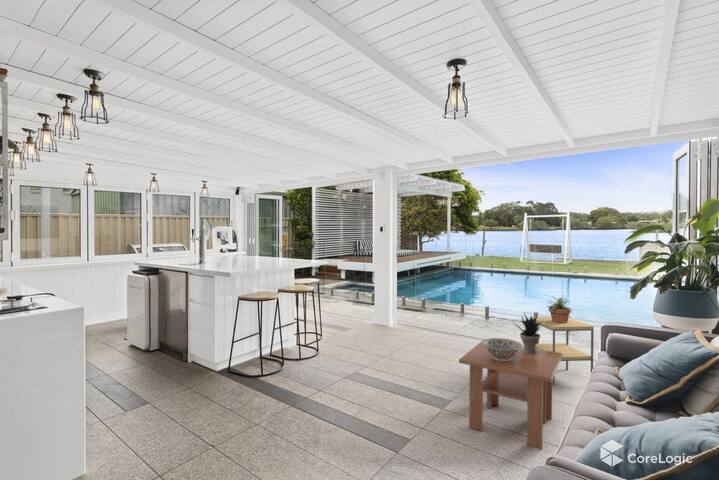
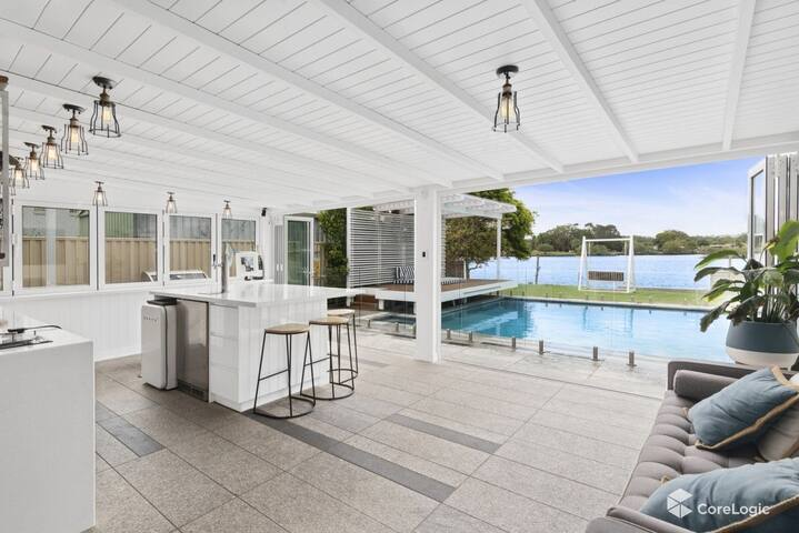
- coffee table (511, 389)
- decorative bowl (501, 350)
- potted plant (560, 308)
- side table (559, 348)
- potted plant (531, 332)
